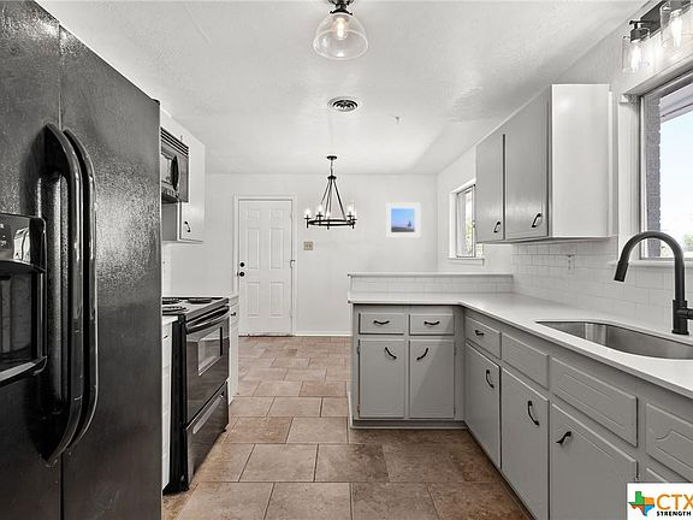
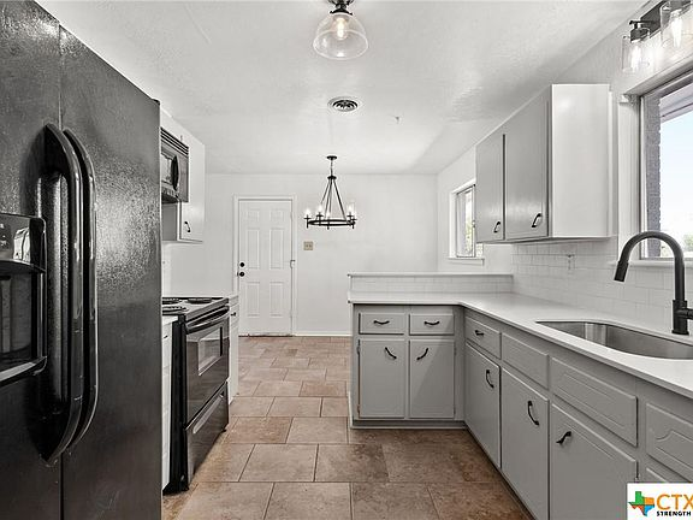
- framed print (402, 220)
